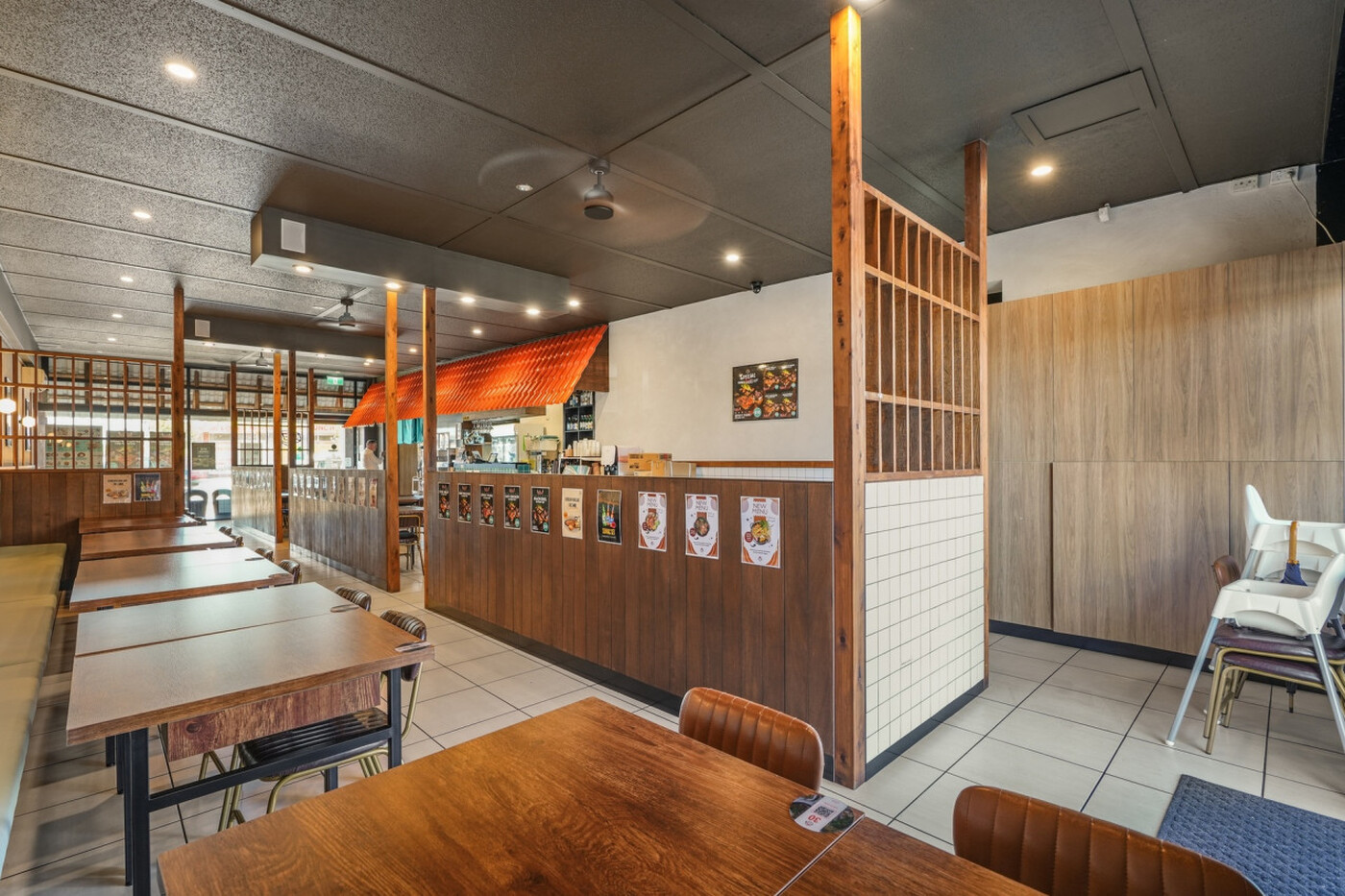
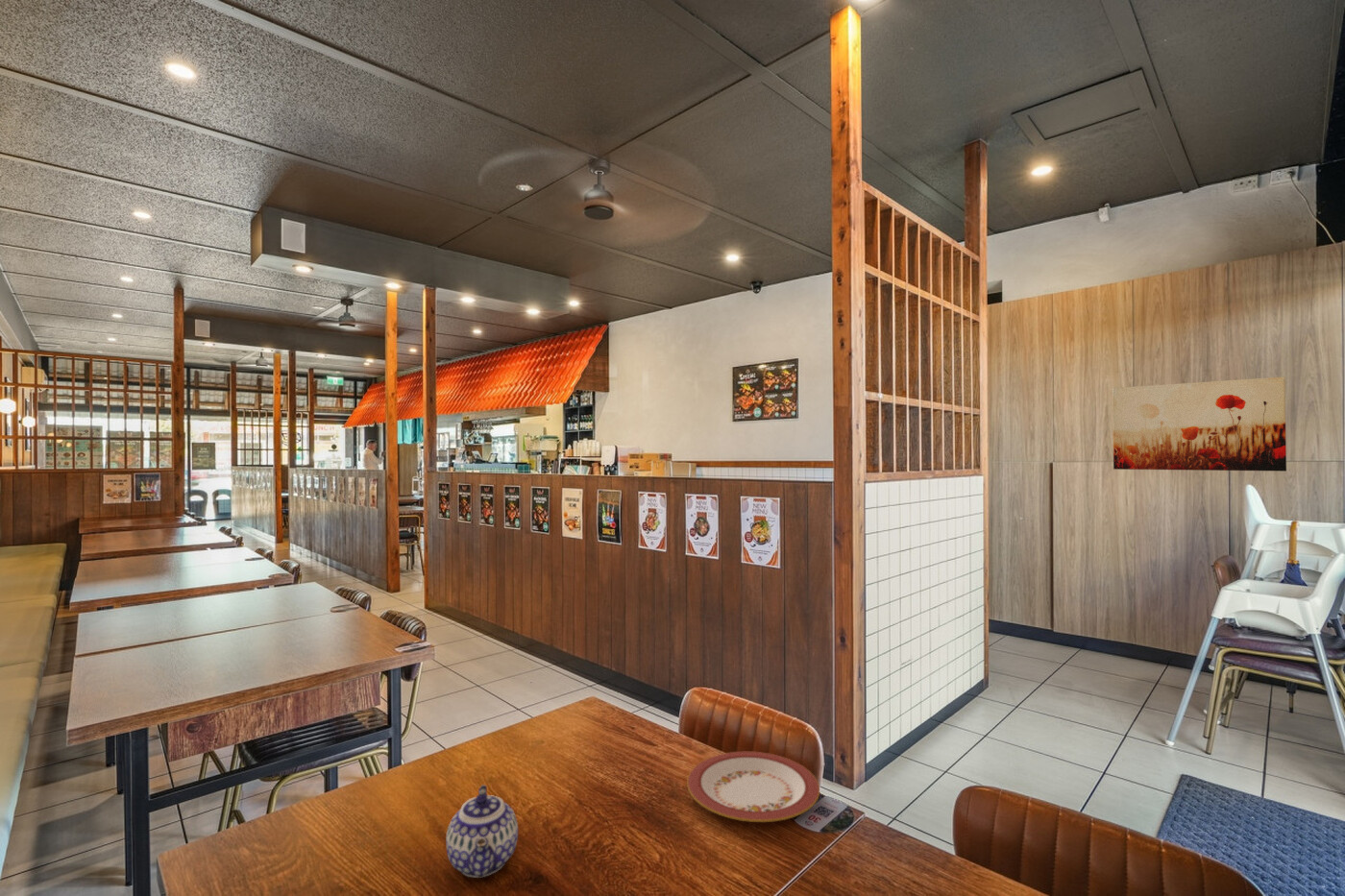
+ wall art (1192, 426)
+ plate (752, 787)
+ teapot (482, 828)
